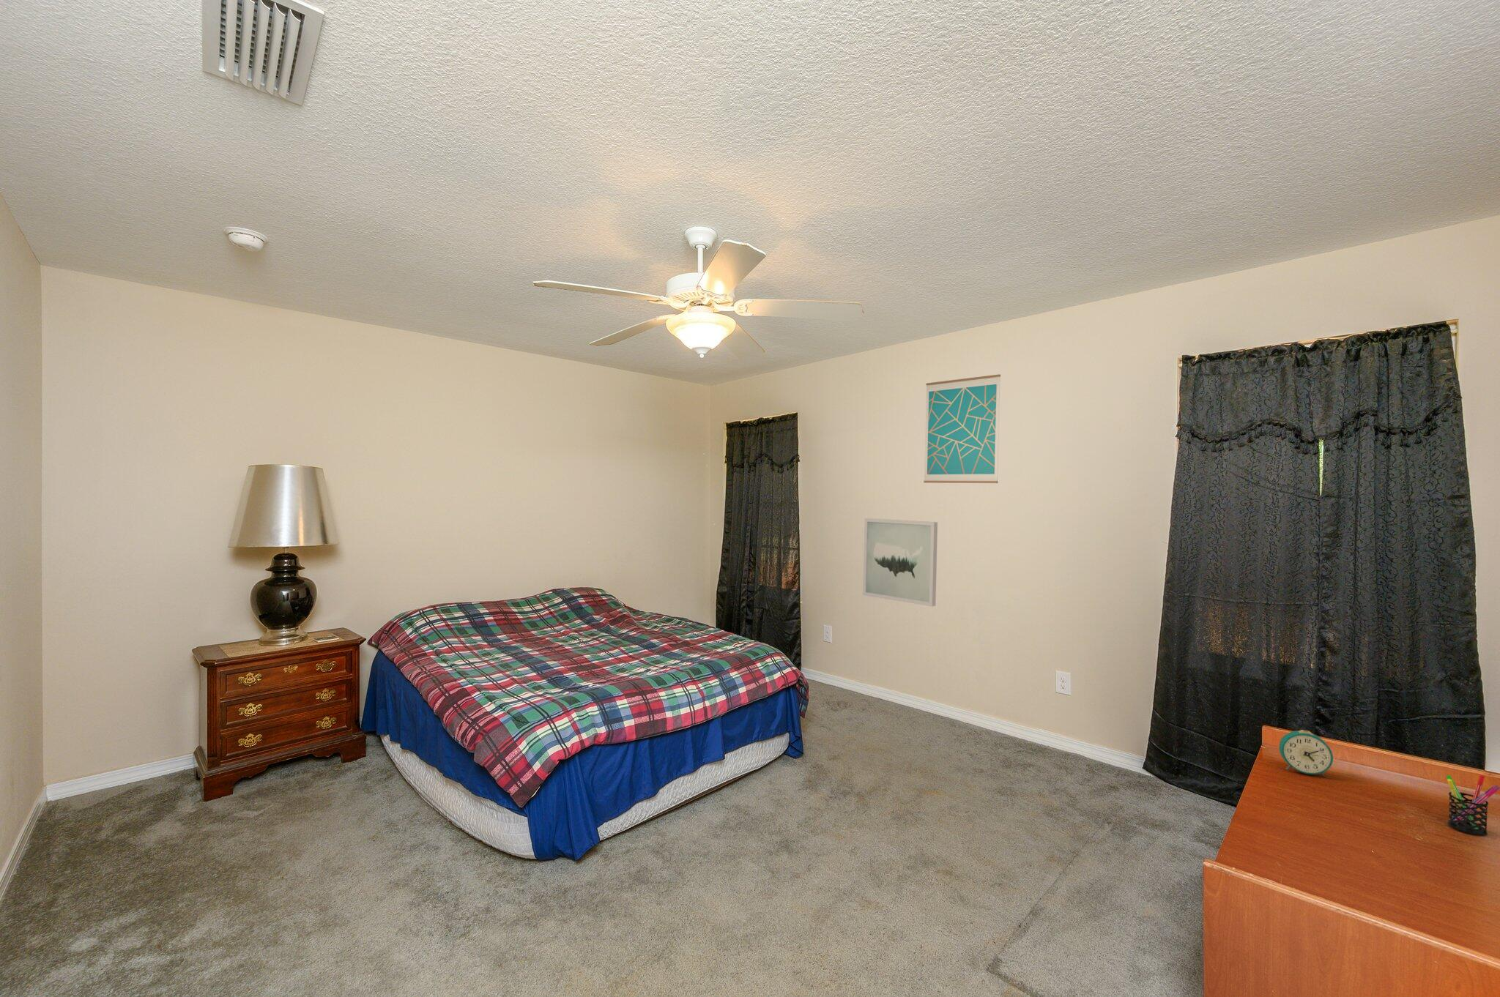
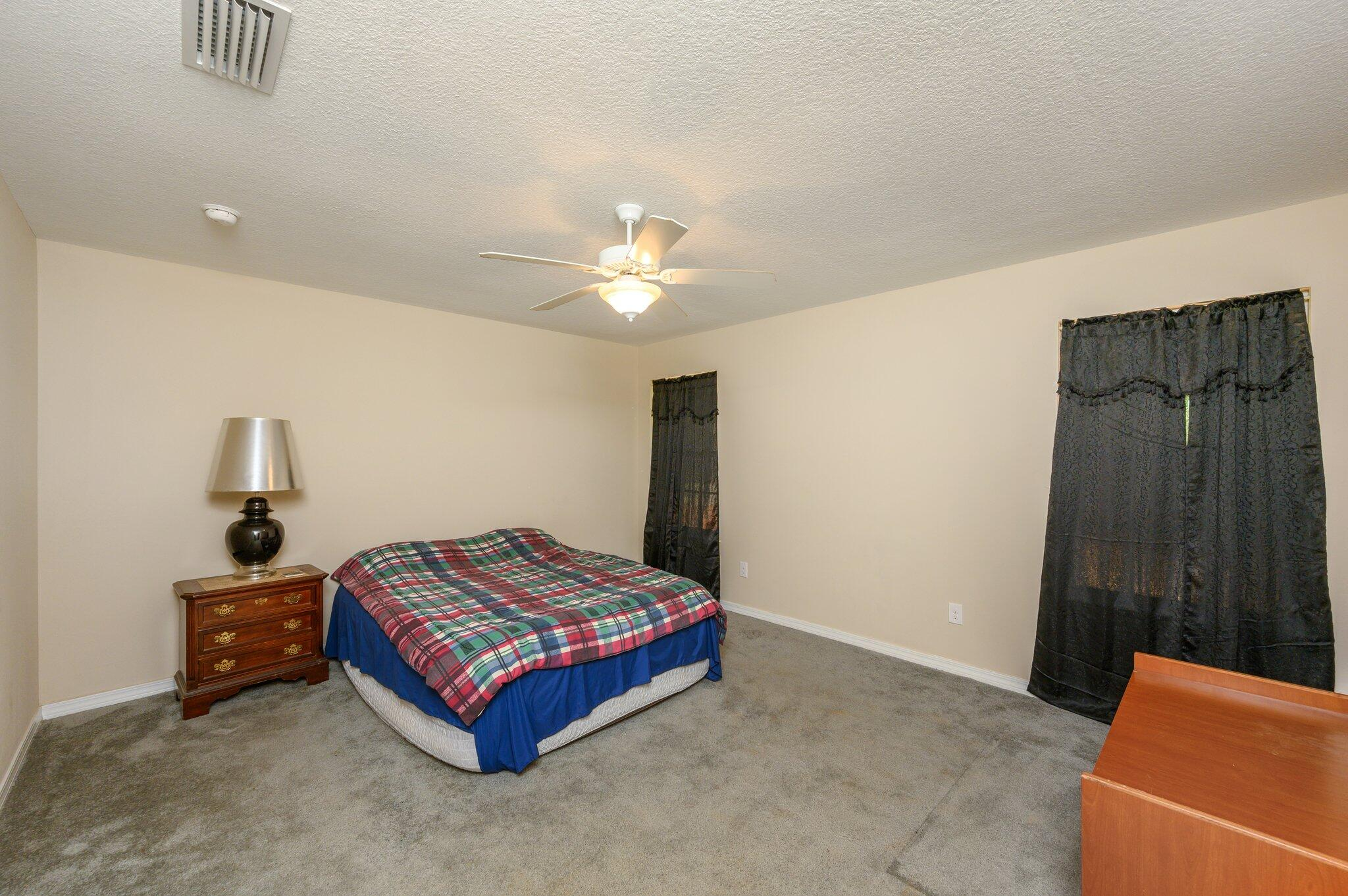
- wall art (898, 560)
- alarm clock (1304, 750)
- wall art (960, 431)
- pen holder (1466, 800)
